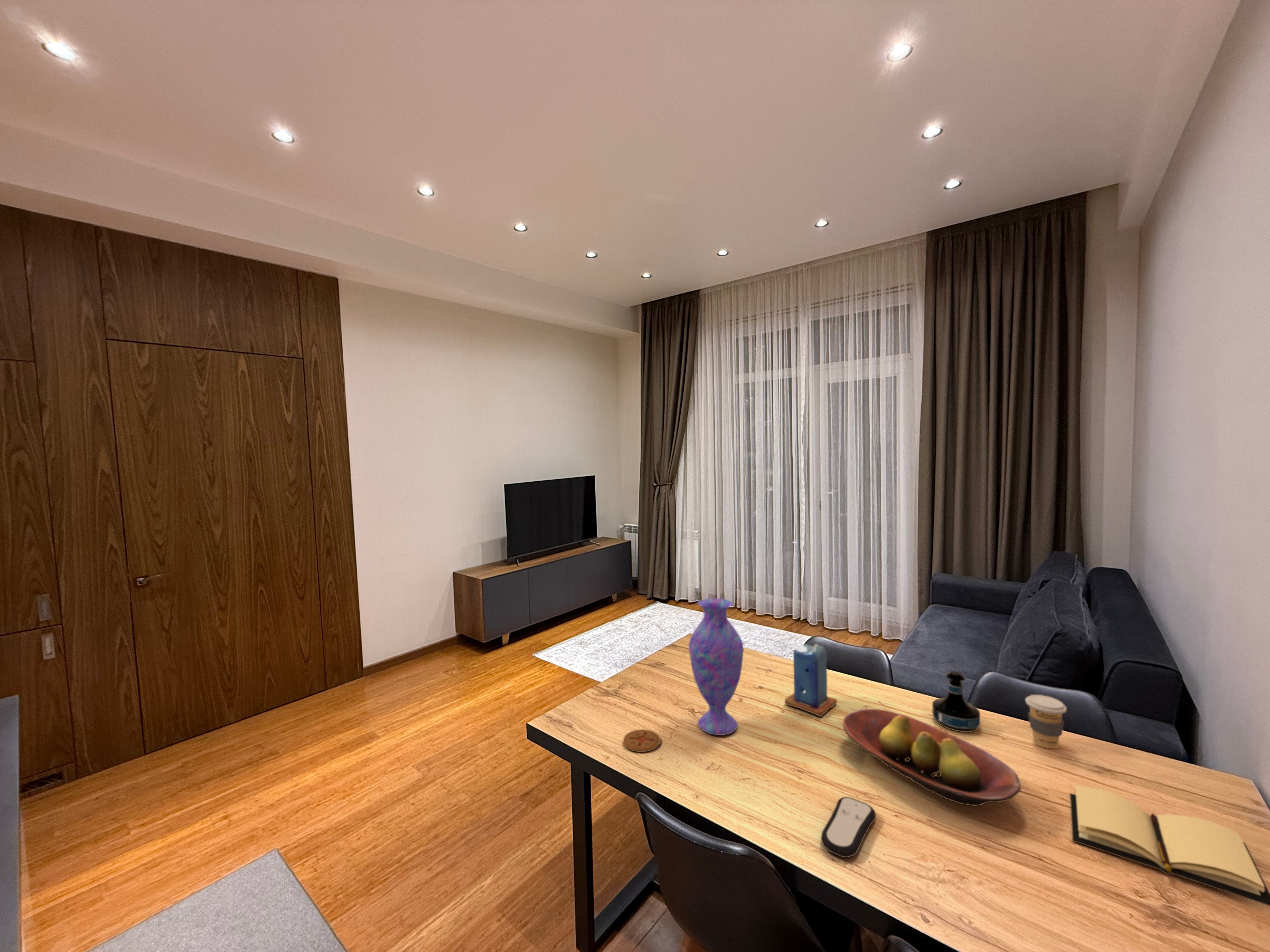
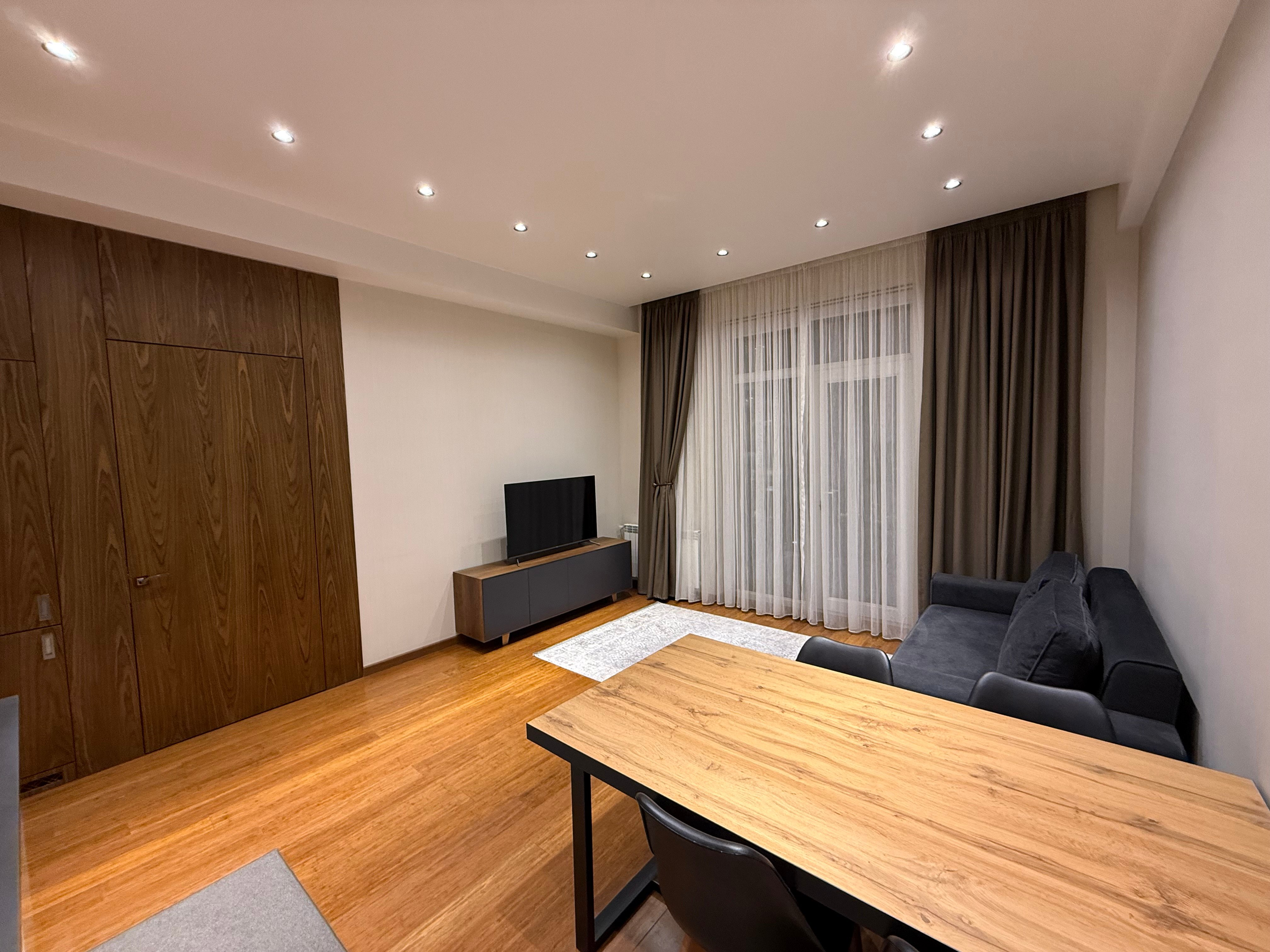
- tequila bottle (956, 698)
- vase (716, 665)
- coaster (642, 740)
- coffee cup (1045, 722)
- fruit bowl (922, 749)
- candle (810, 672)
- book (1158, 836)
- remote control (848, 825)
